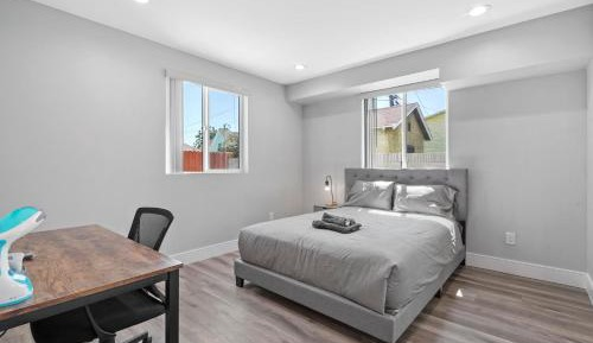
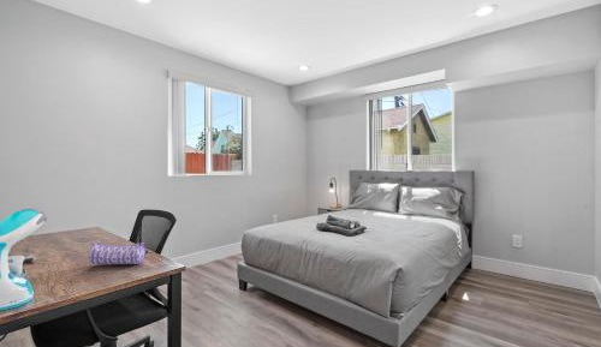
+ pencil case (118, 253)
